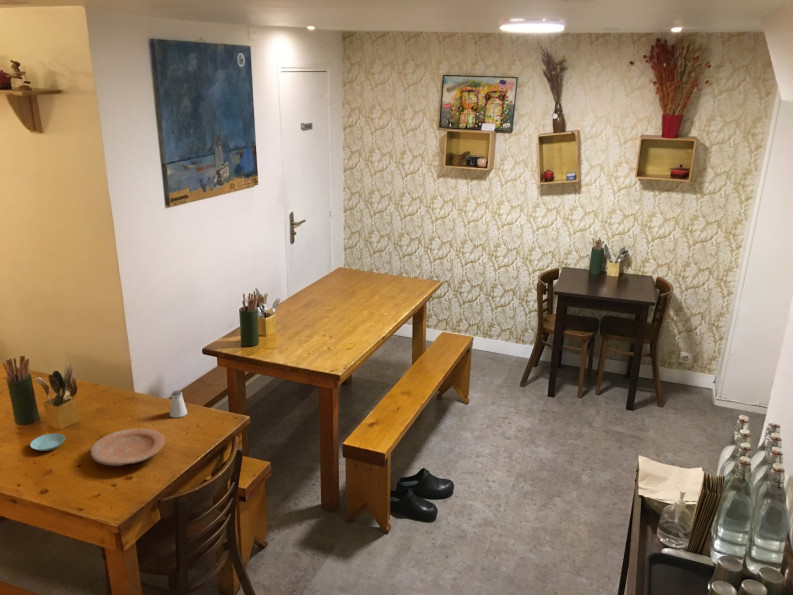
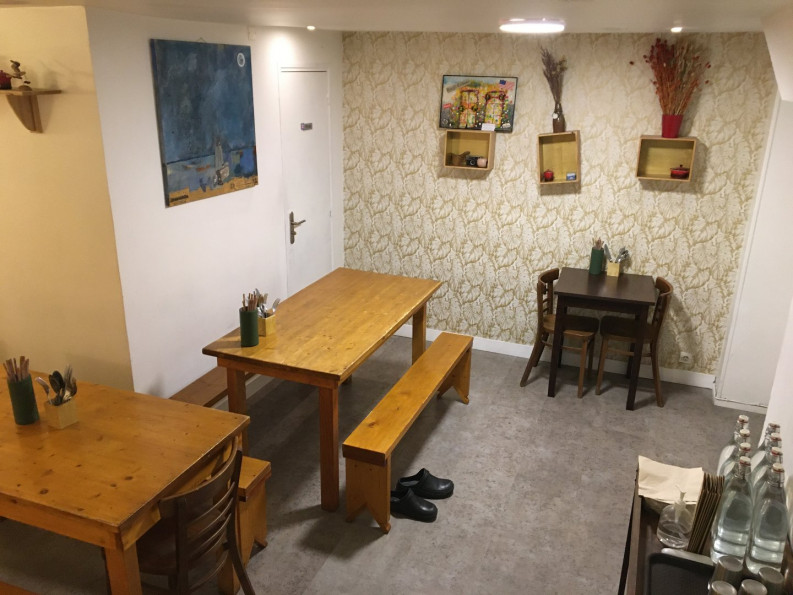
- plate (128, 449)
- saltshaker (177, 403)
- saucer (48, 443)
